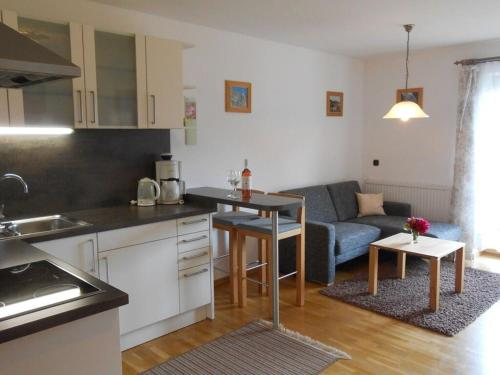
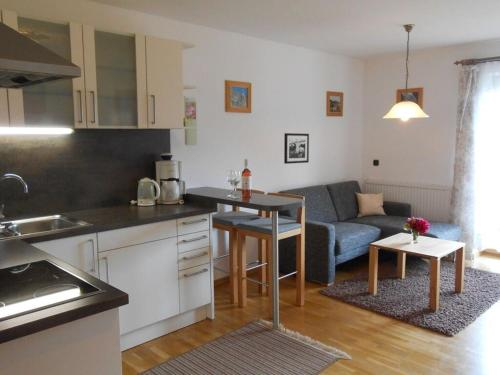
+ picture frame (296, 148)
